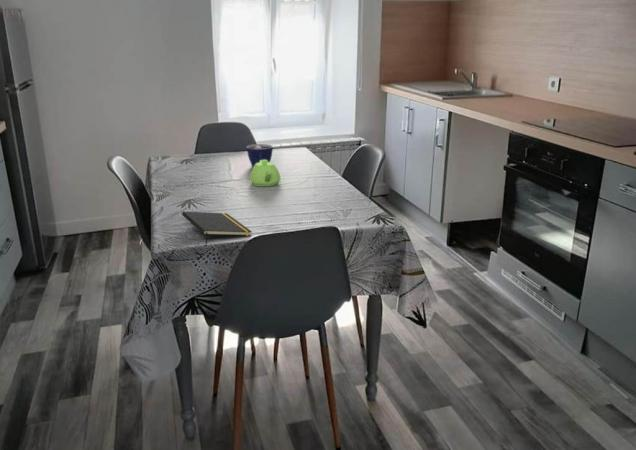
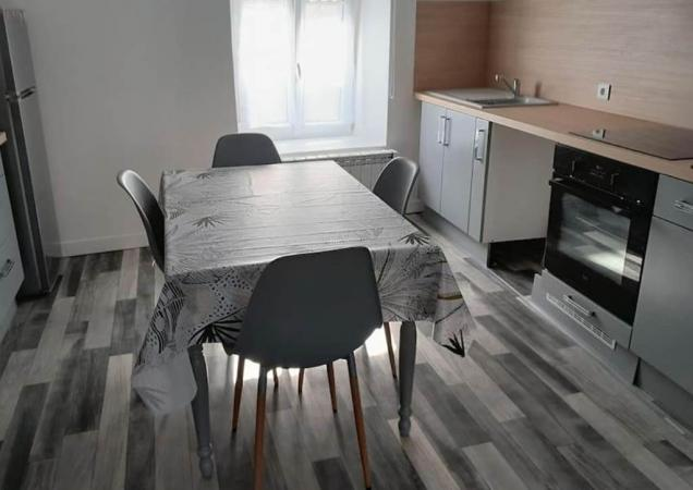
- notepad (216, 223)
- cup (260, 157)
- teapot (265, 172)
